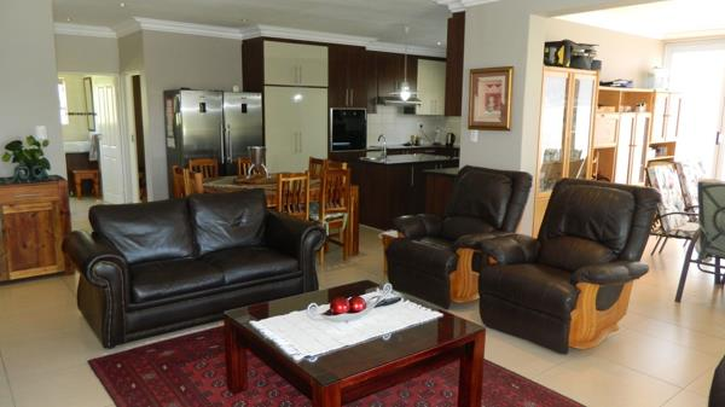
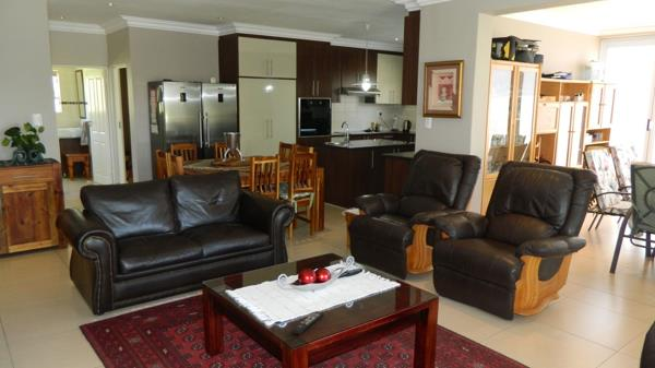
+ remote control (308, 321)
